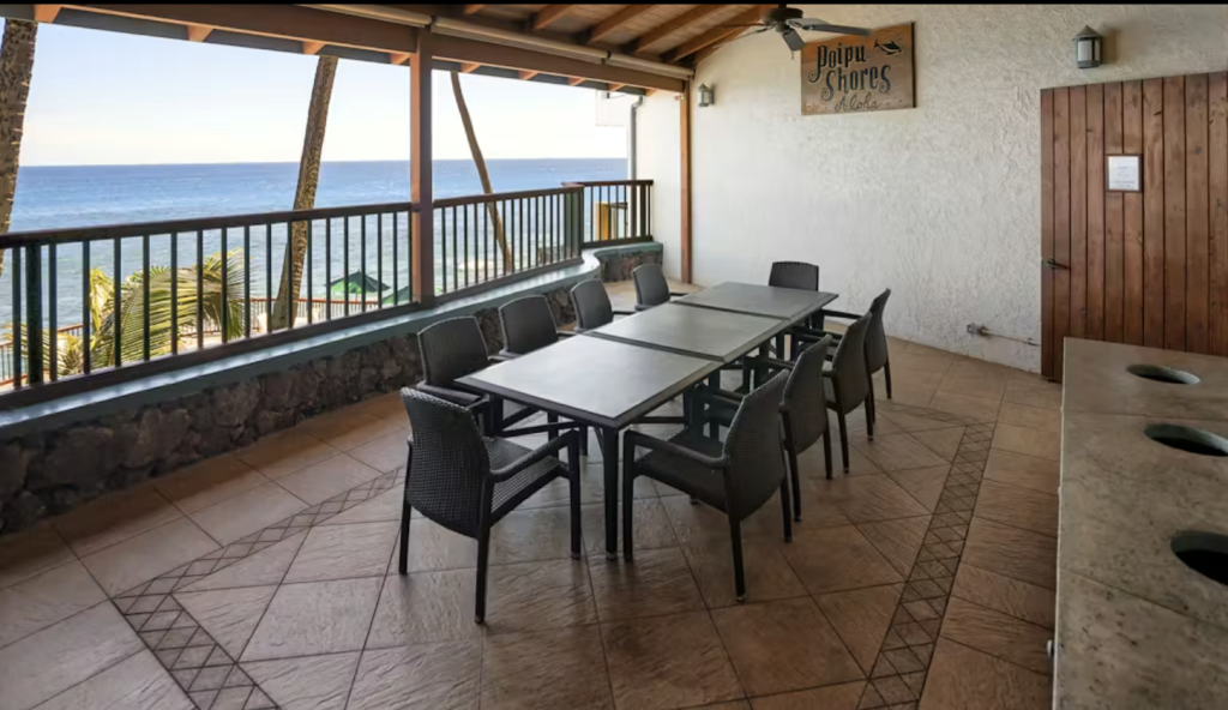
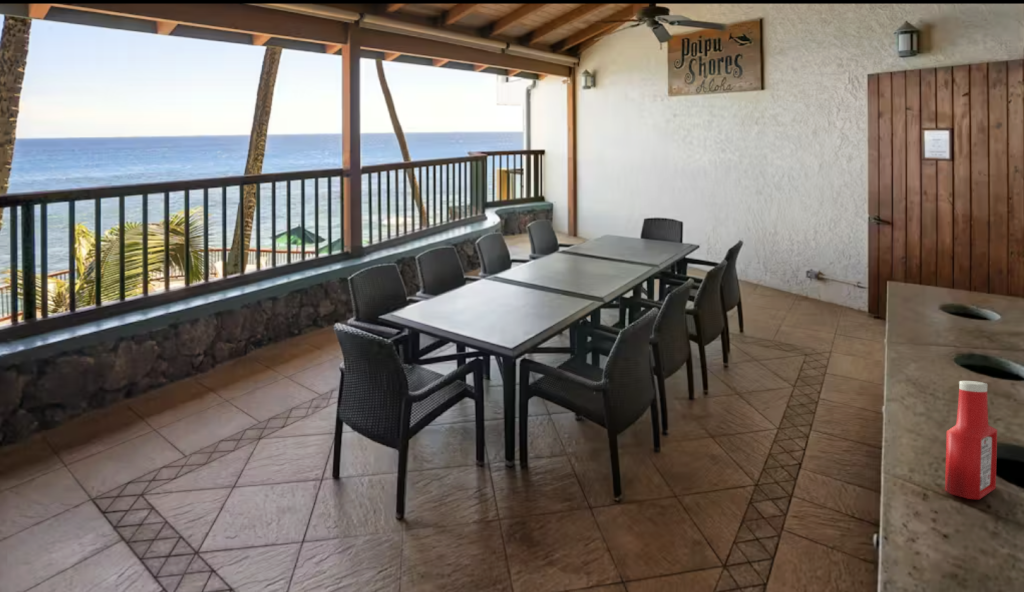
+ soap bottle (971, 436)
